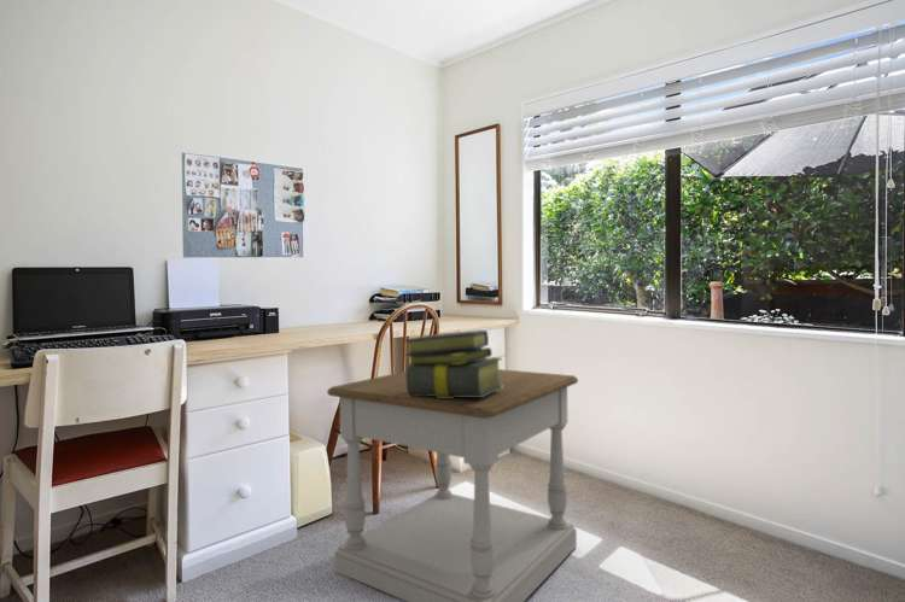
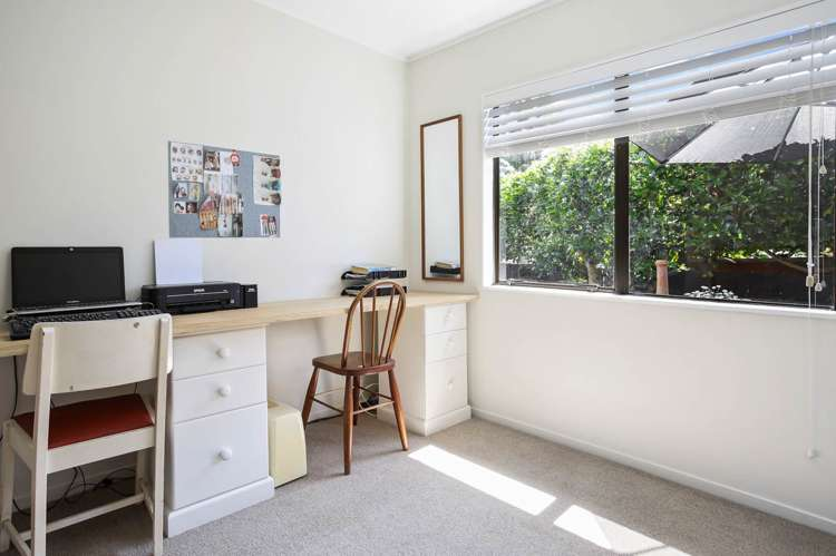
- side table (450, 469)
- stack of books (450, 361)
